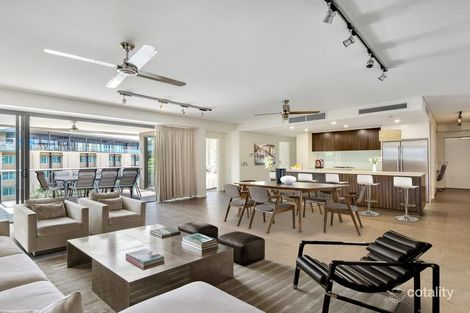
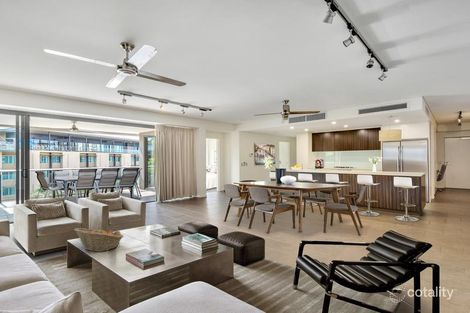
+ fruit basket (99, 236)
